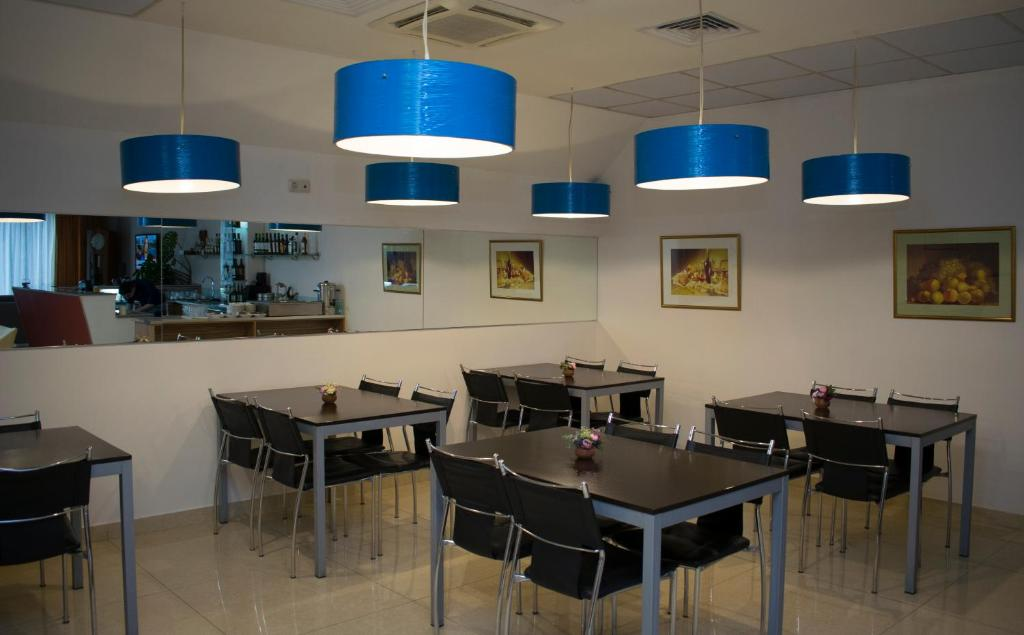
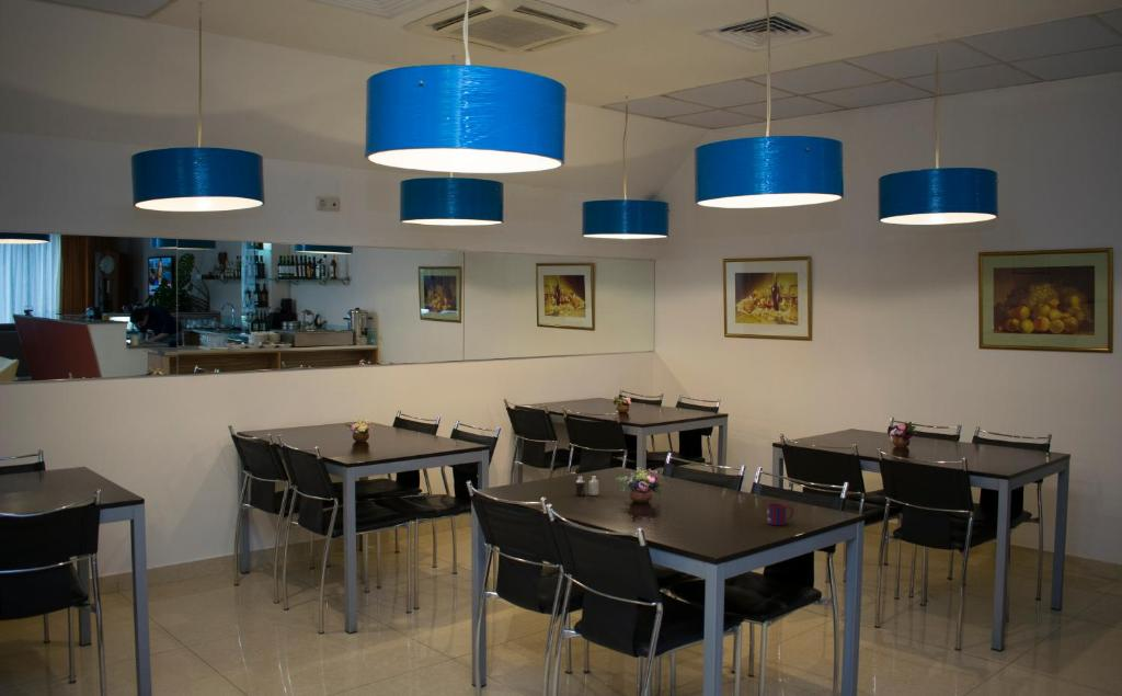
+ mug (780, 514)
+ candle (584, 484)
